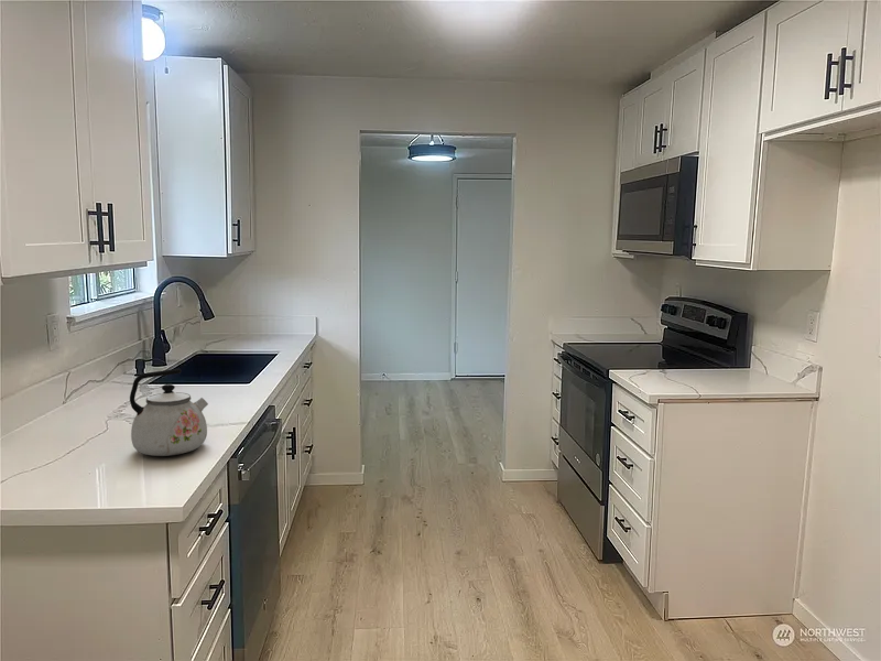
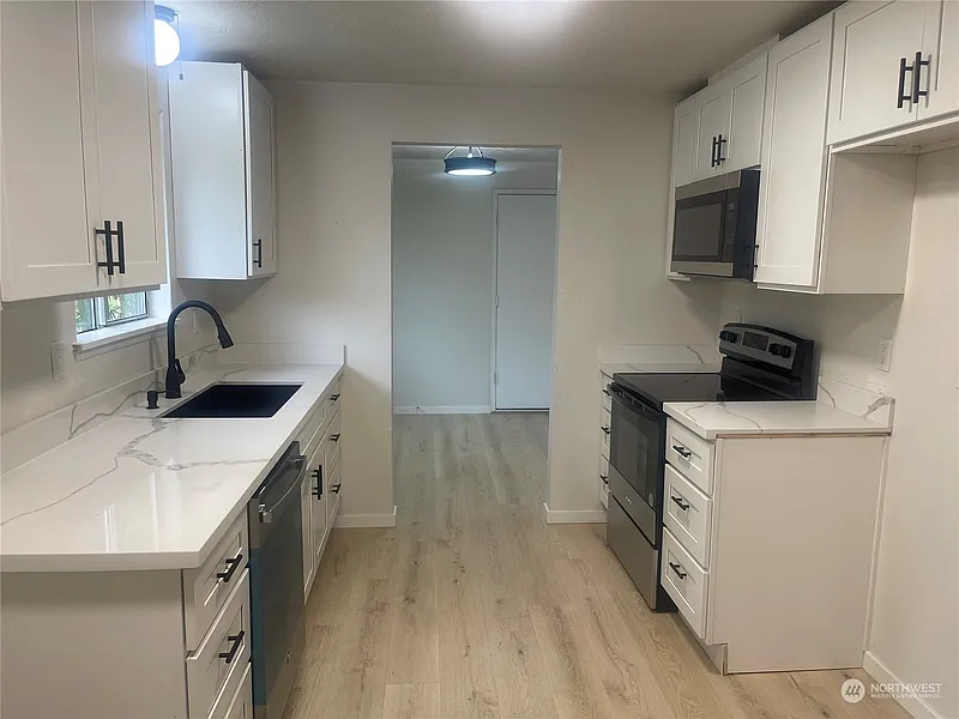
- kettle (170, 410)
